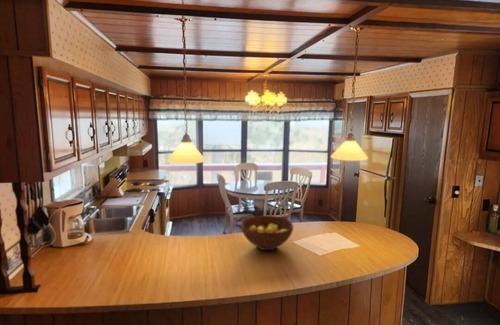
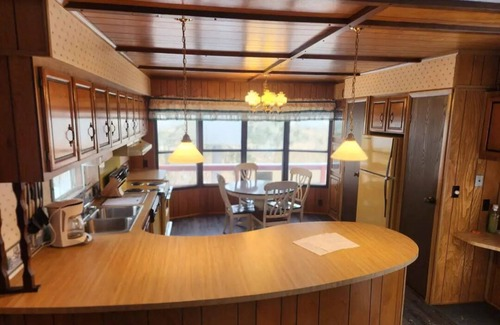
- fruit bowl (266, 235)
